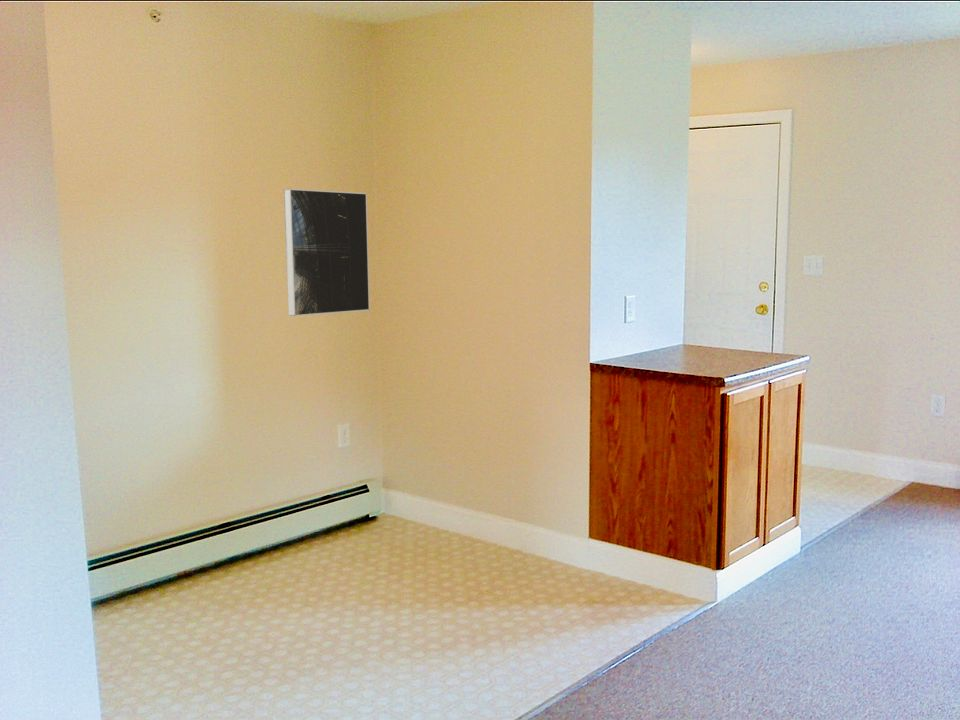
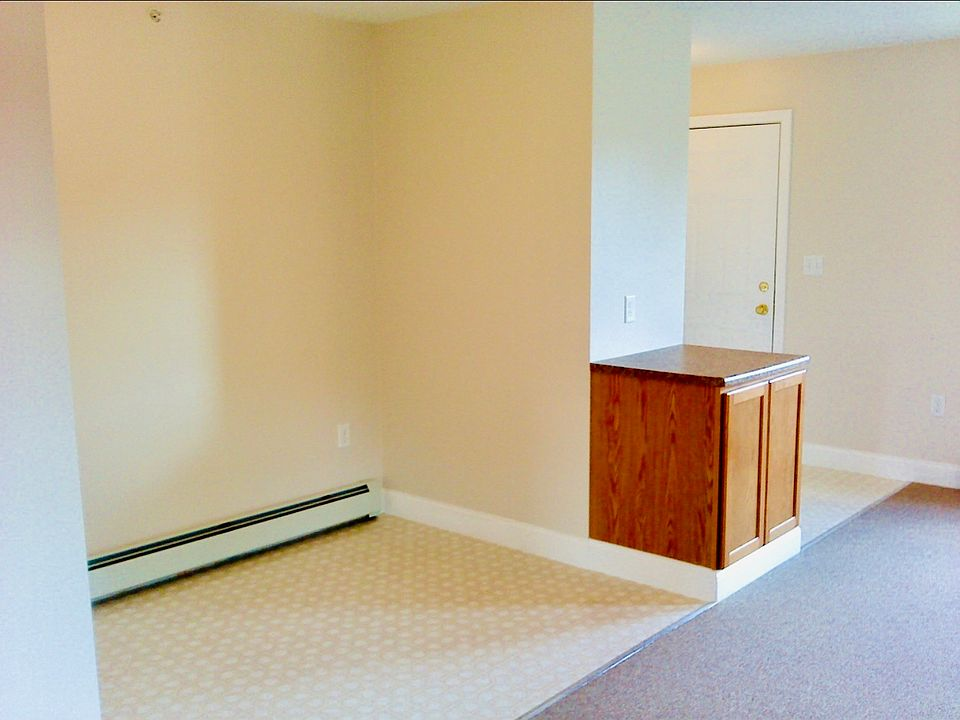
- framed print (328, 252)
